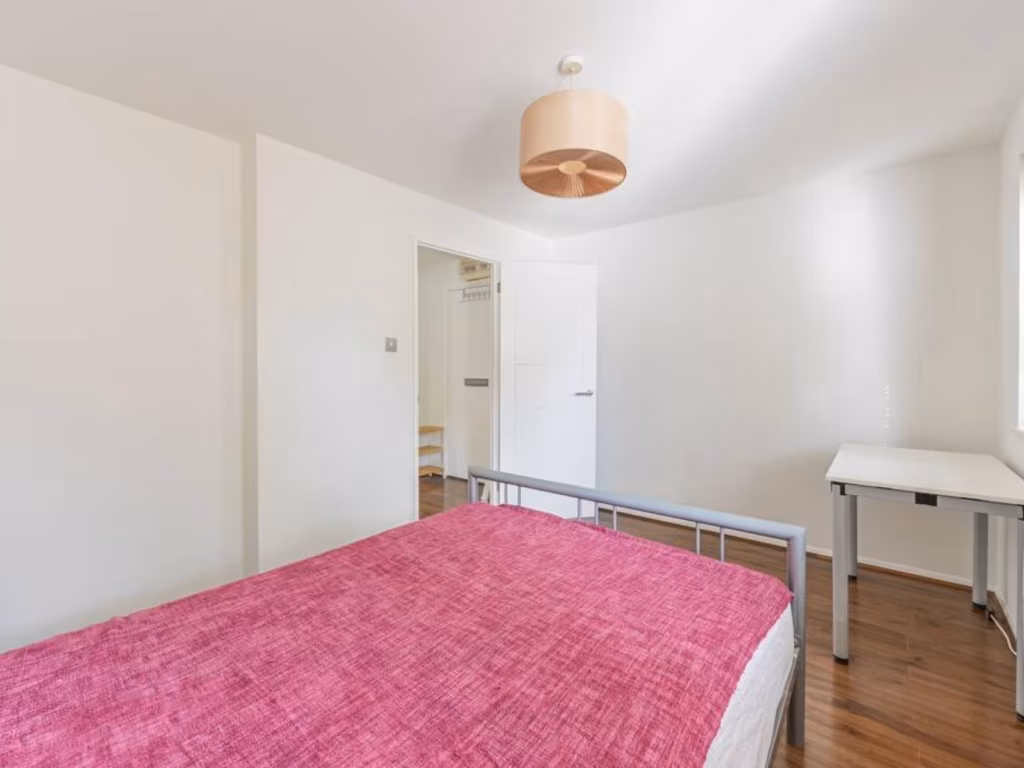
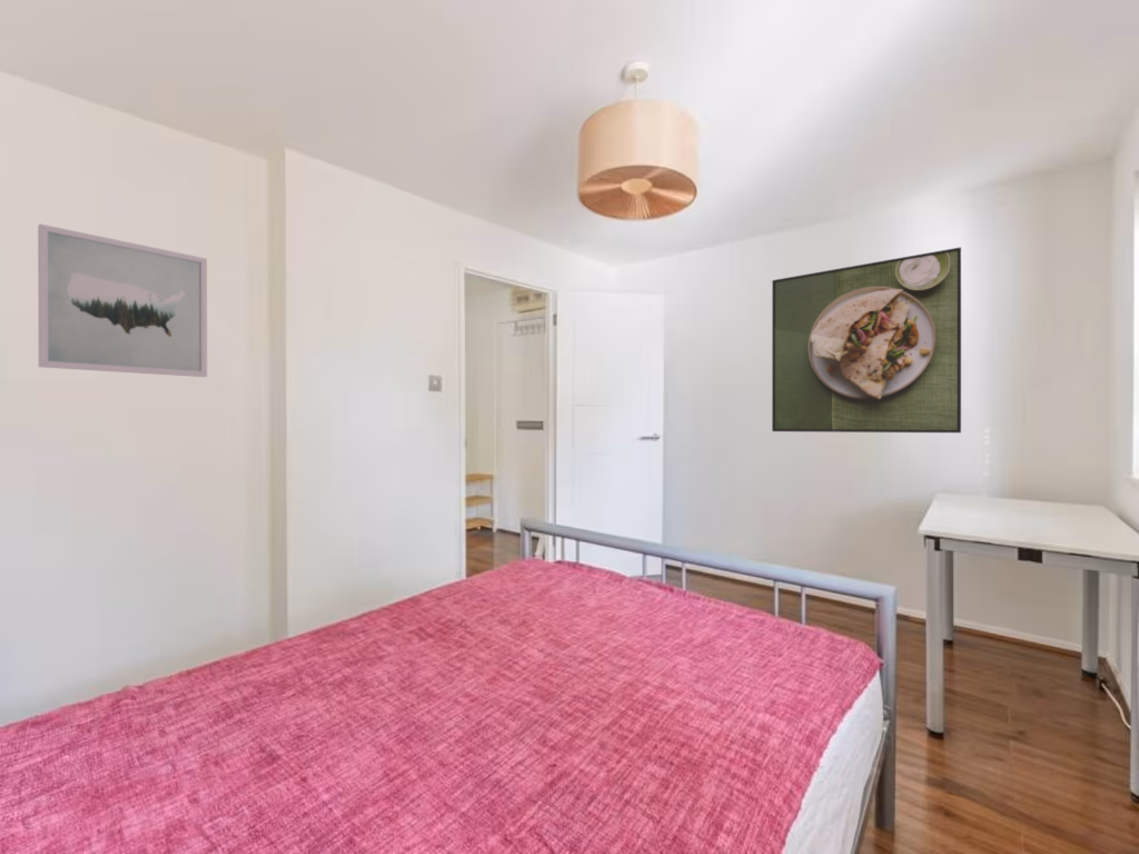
+ wall art (130, 308)
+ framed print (856, 348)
